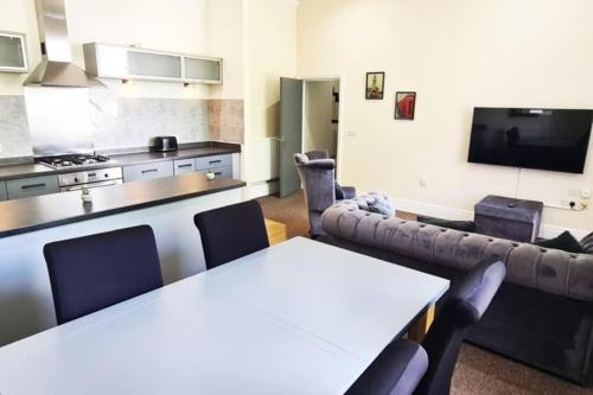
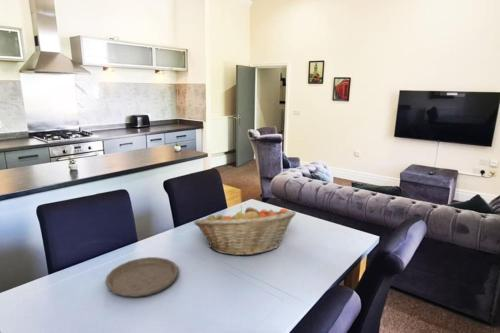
+ fruit basket (245, 224)
+ plate (143, 276)
